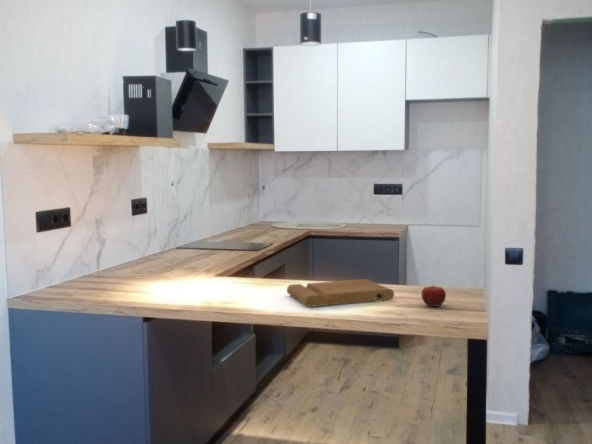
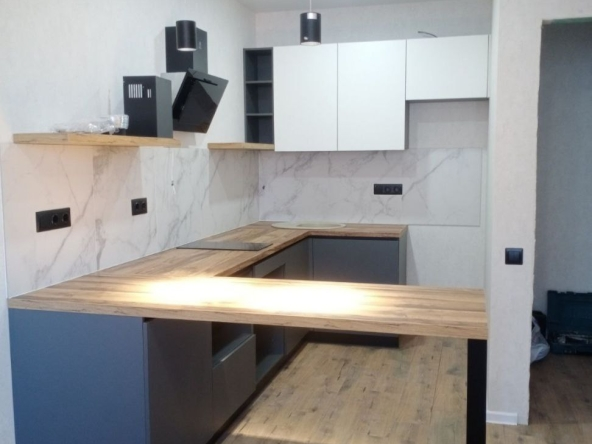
- fruit (433, 294)
- cutting board (339, 291)
